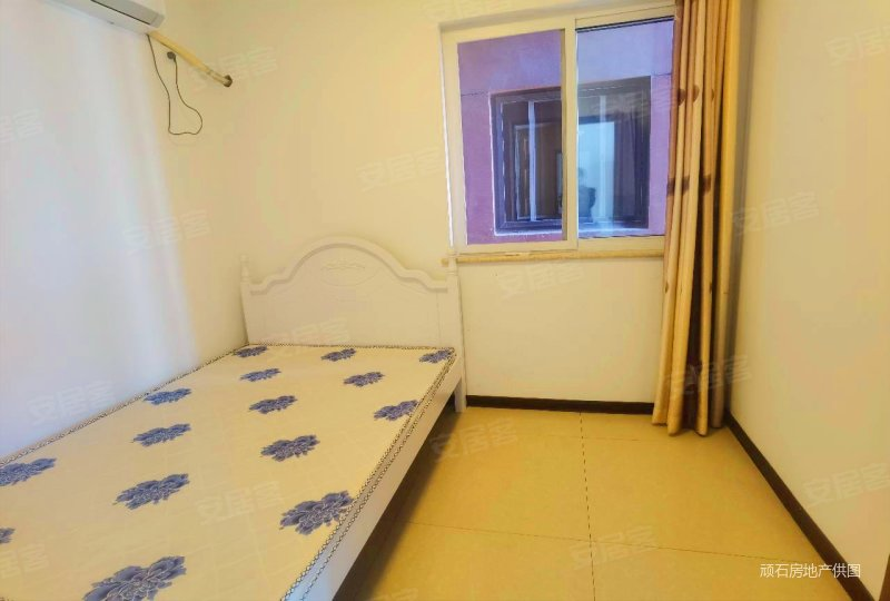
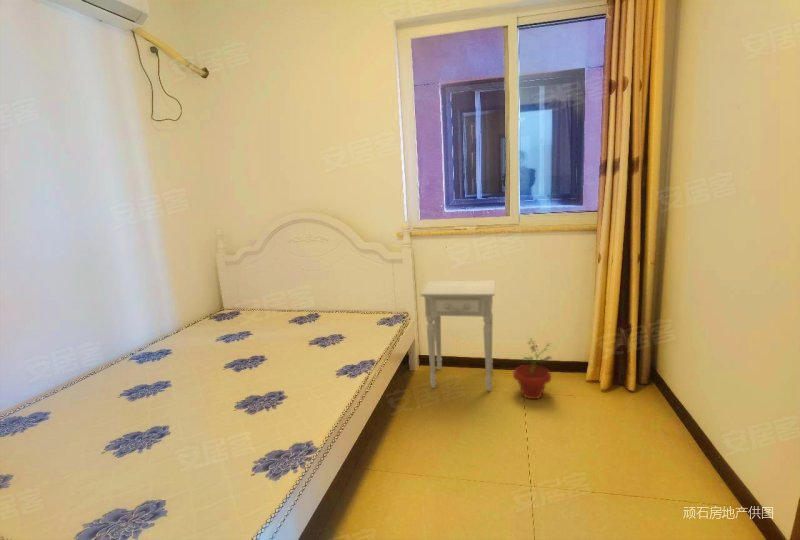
+ nightstand (460, 315)
+ potted plant (533, 368)
